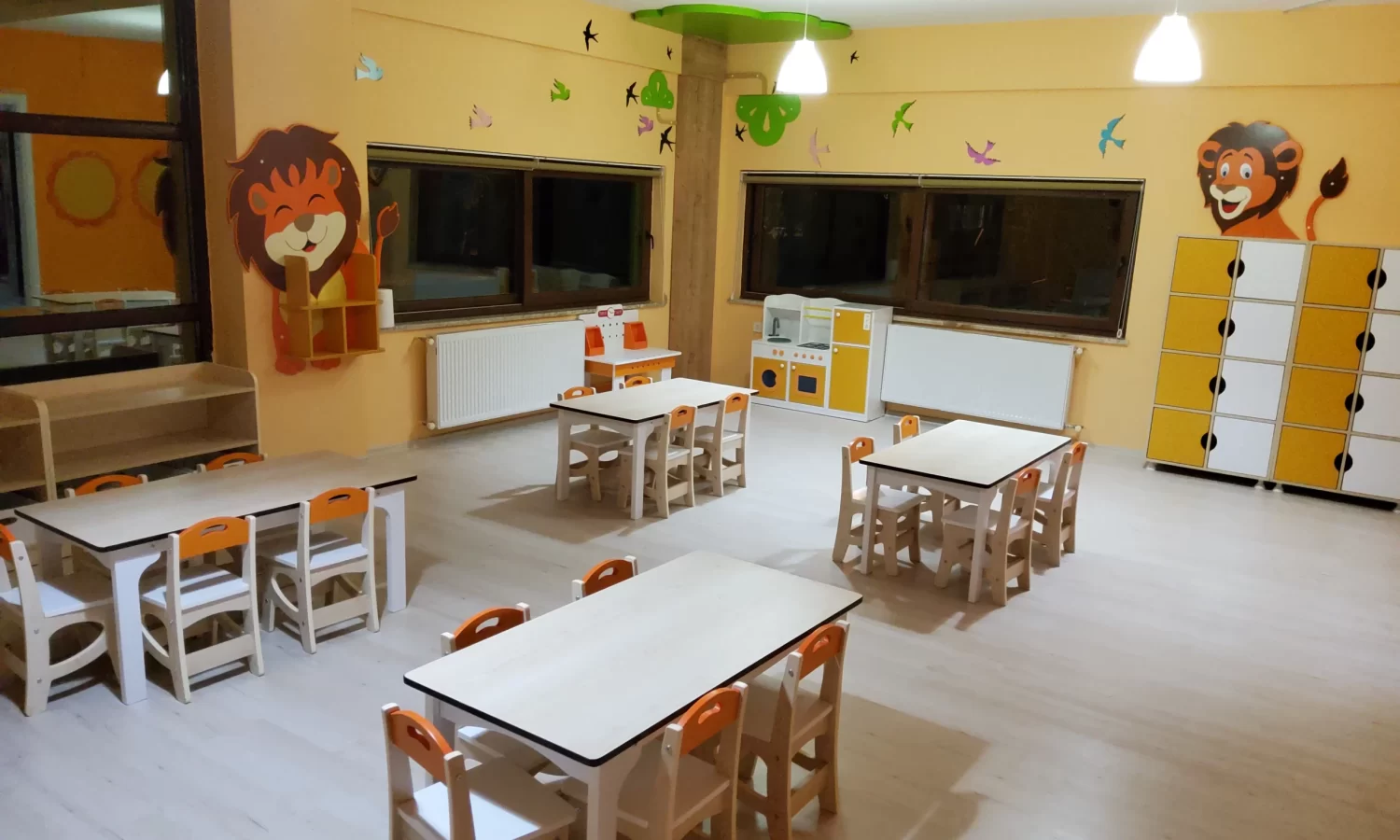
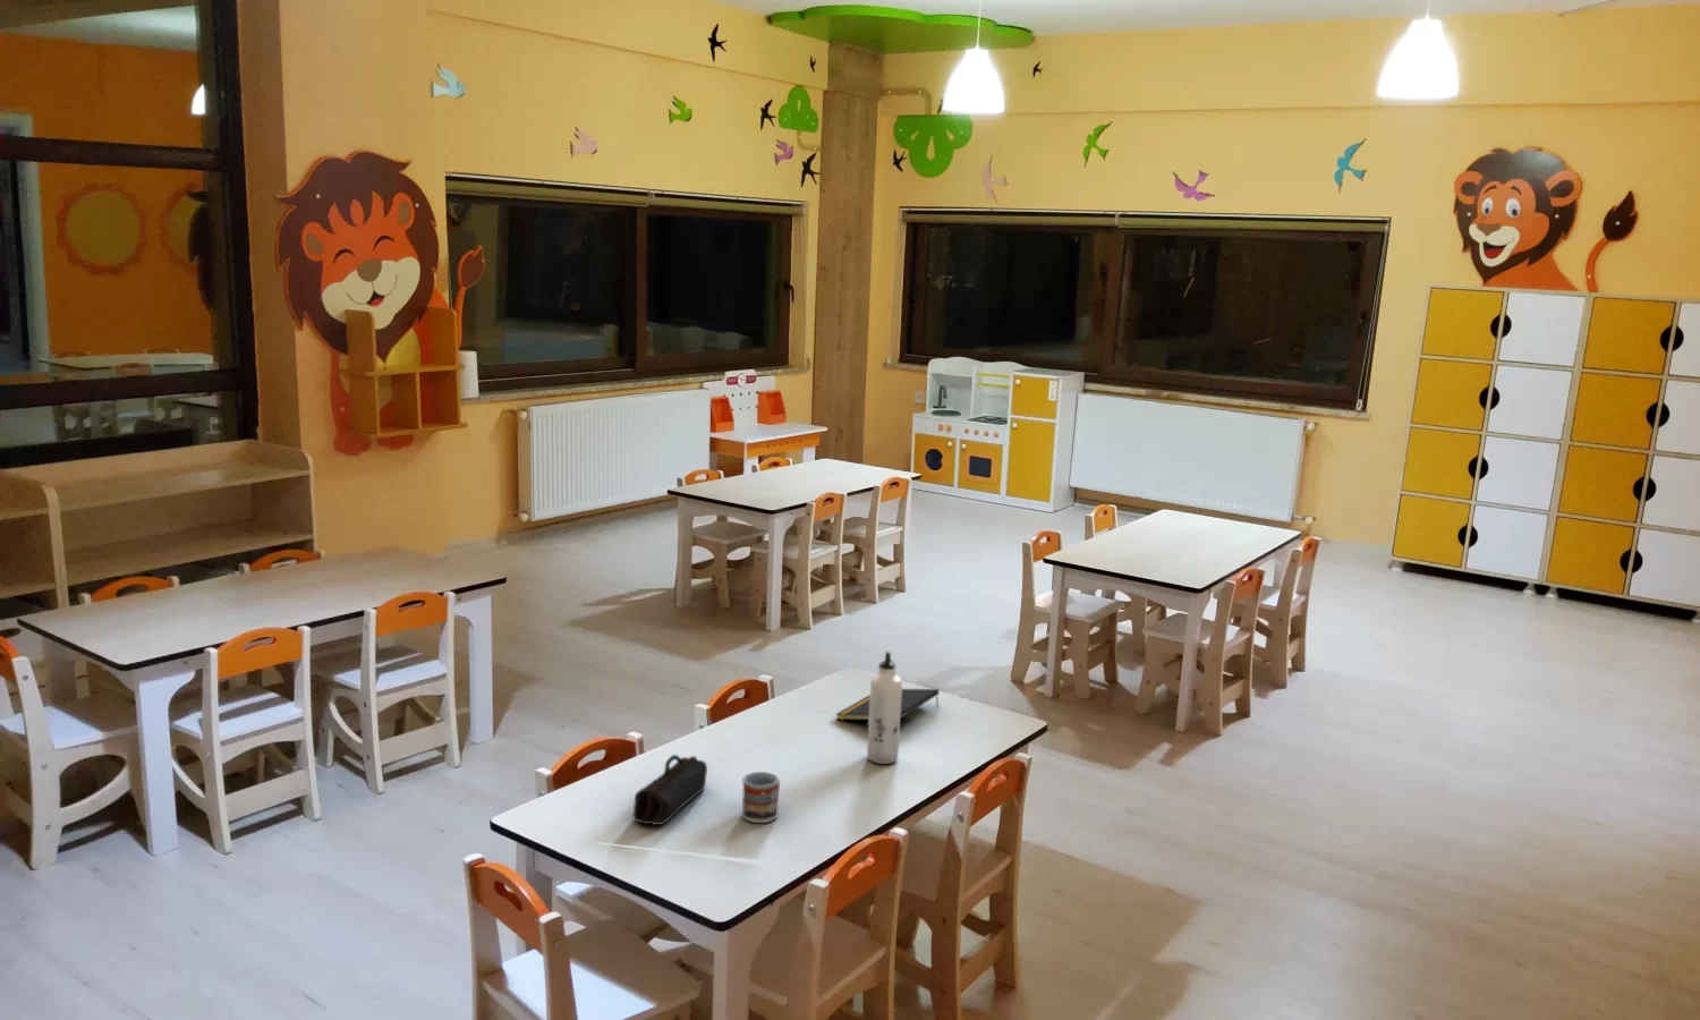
+ cup (764, 794)
+ water bottle (885, 706)
+ pencil case (672, 781)
+ notepad (901, 704)
